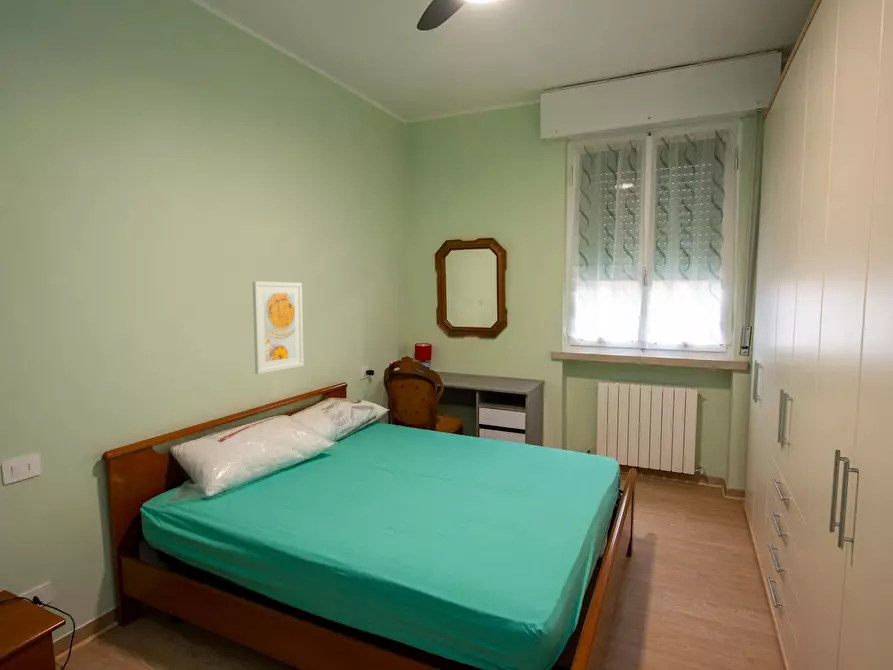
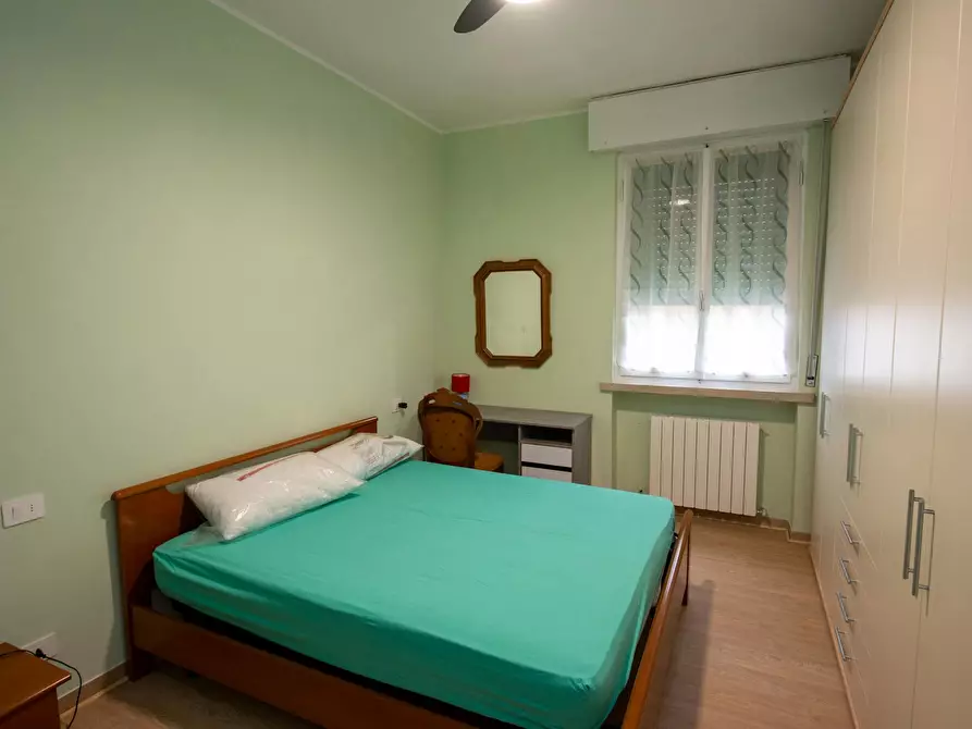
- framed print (279, 326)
